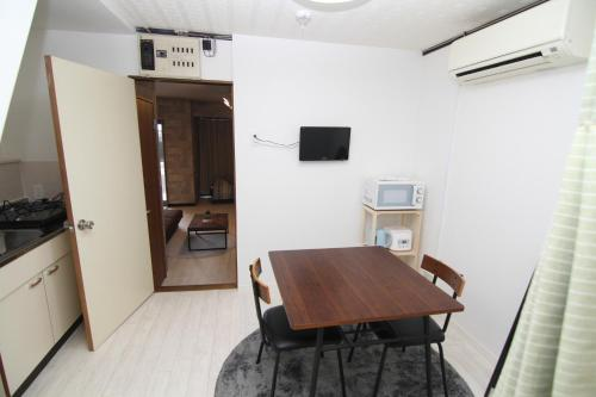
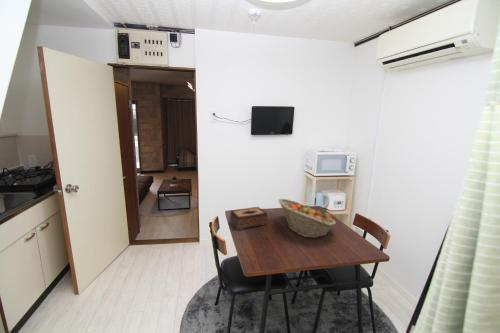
+ tissue box (248, 217)
+ fruit basket (305, 215)
